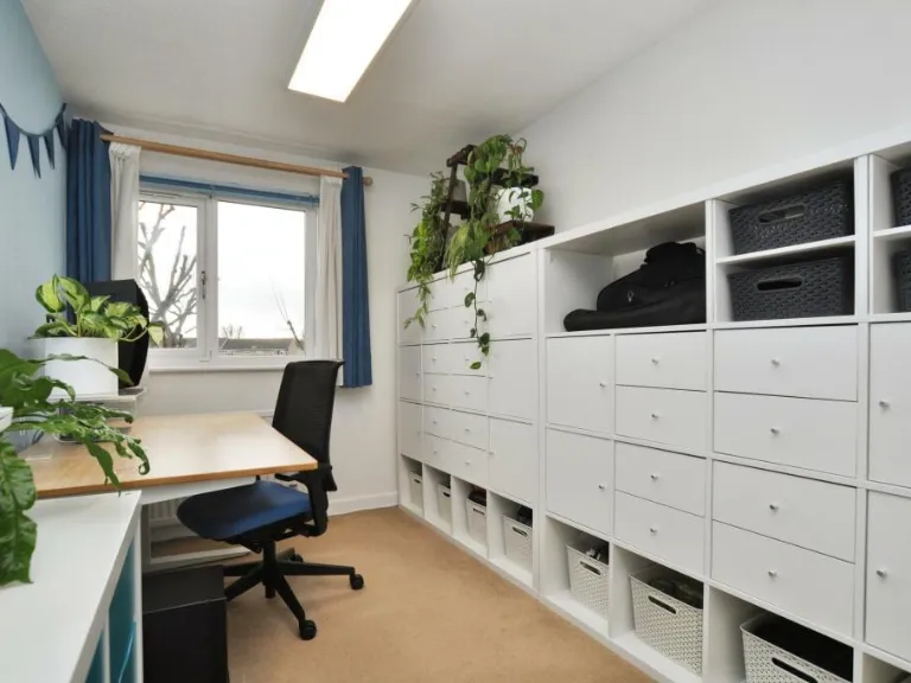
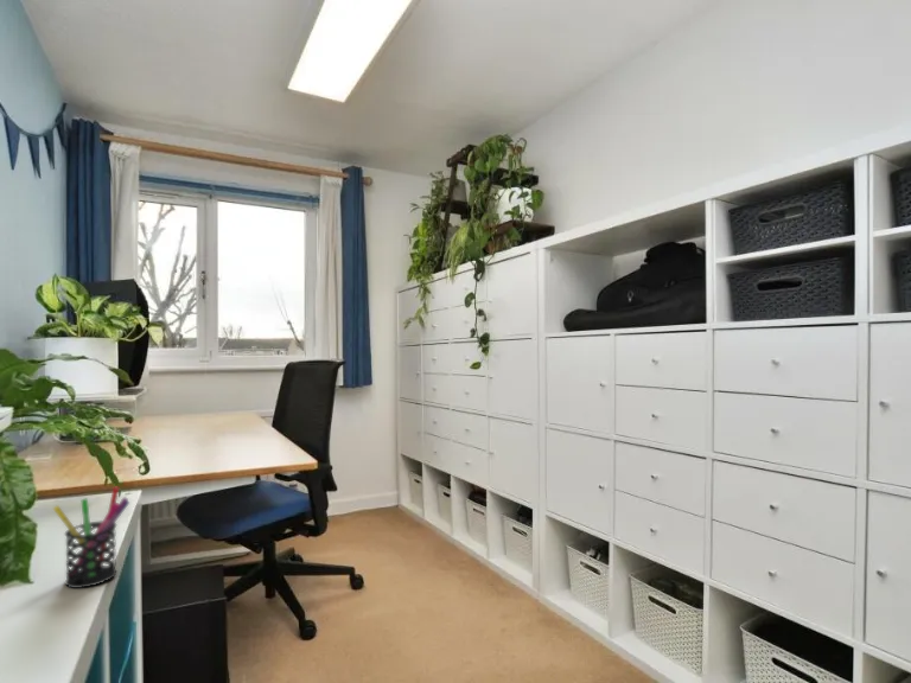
+ pen holder (91, 532)
